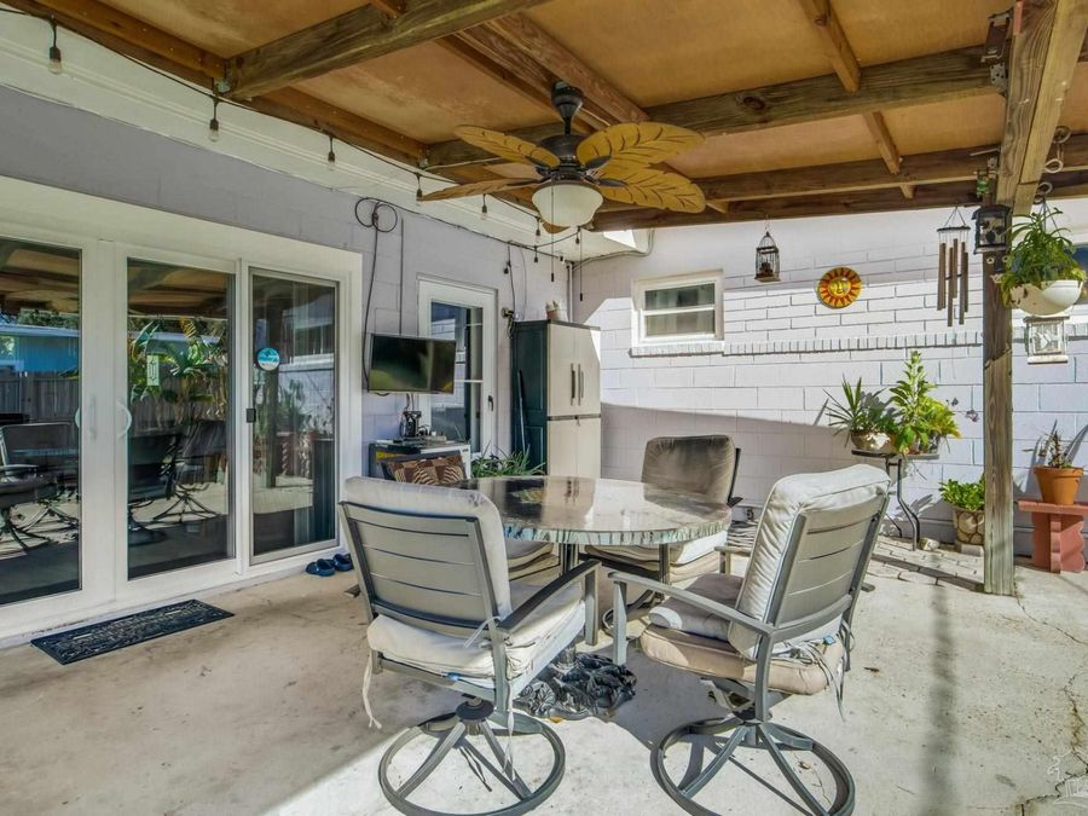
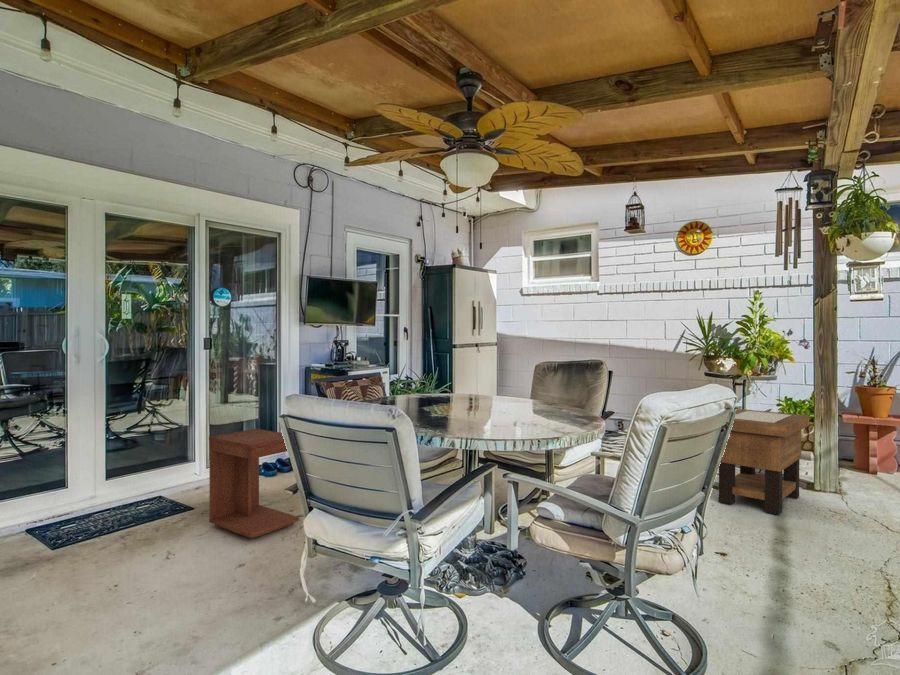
+ side table (756, 457)
+ side table (254, 481)
